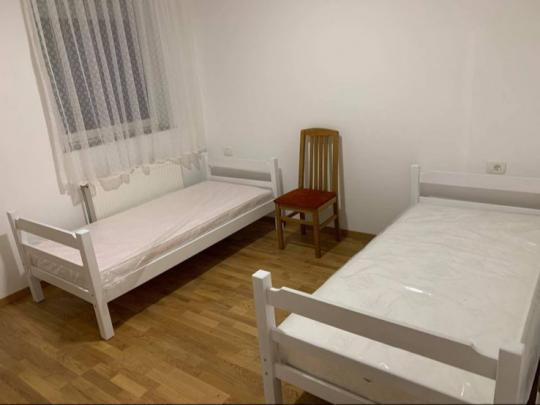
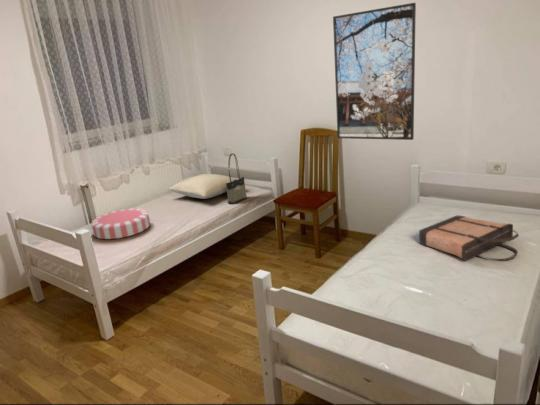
+ shopping bag (473, 235)
+ pillow (205, 185)
+ cushion (121, 223)
+ tote bag (236, 179)
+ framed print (372, 77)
